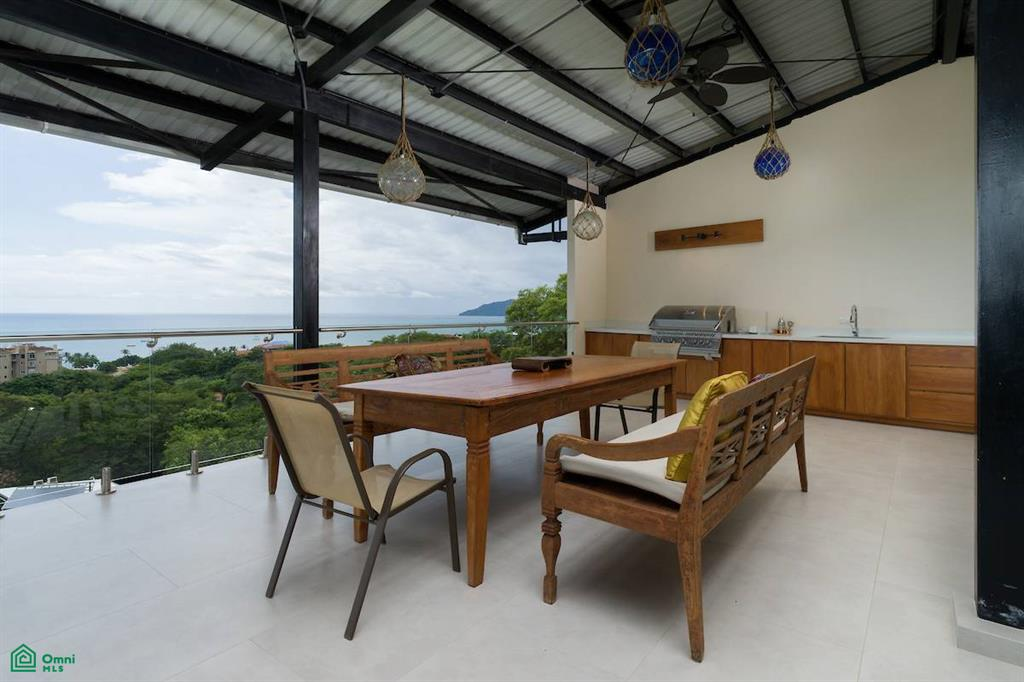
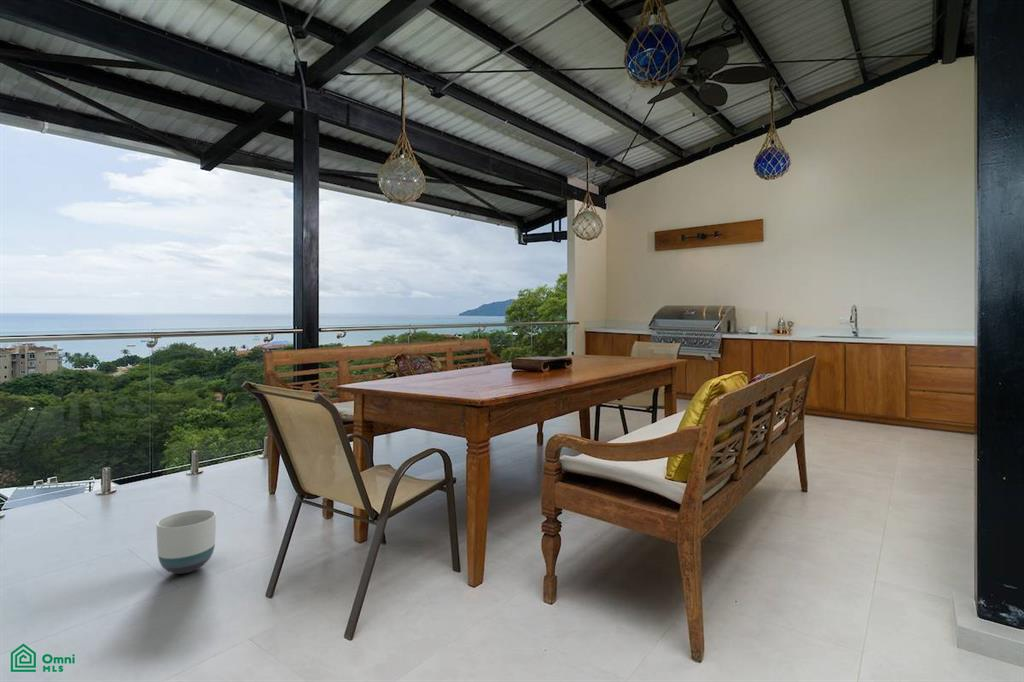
+ planter (187, 544)
